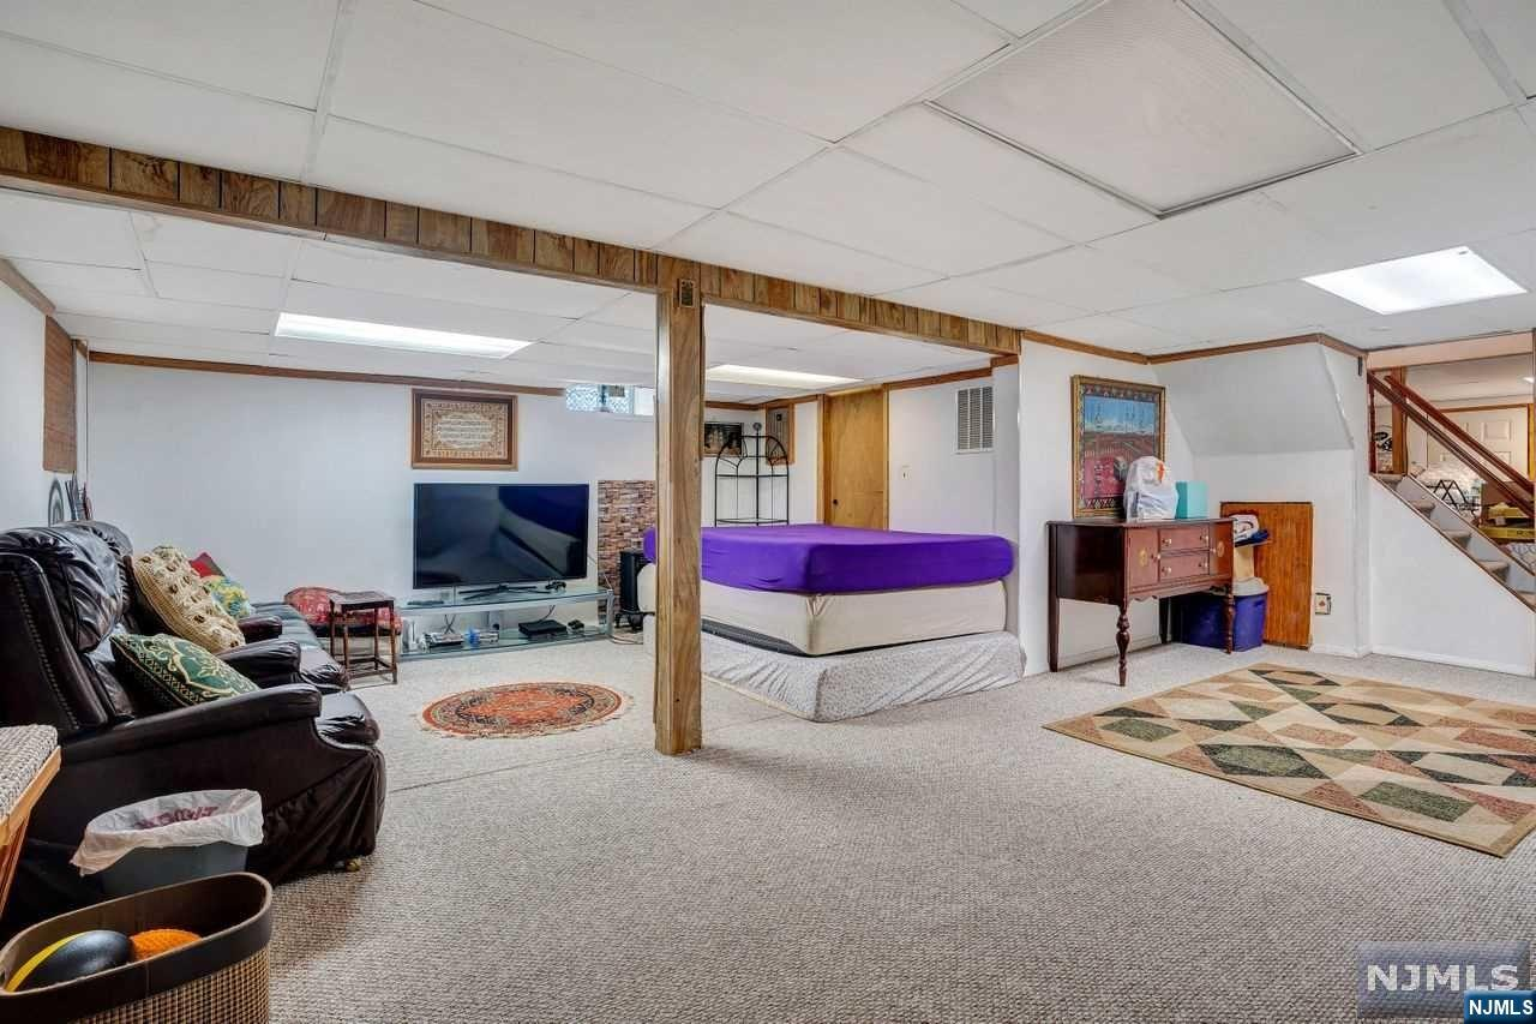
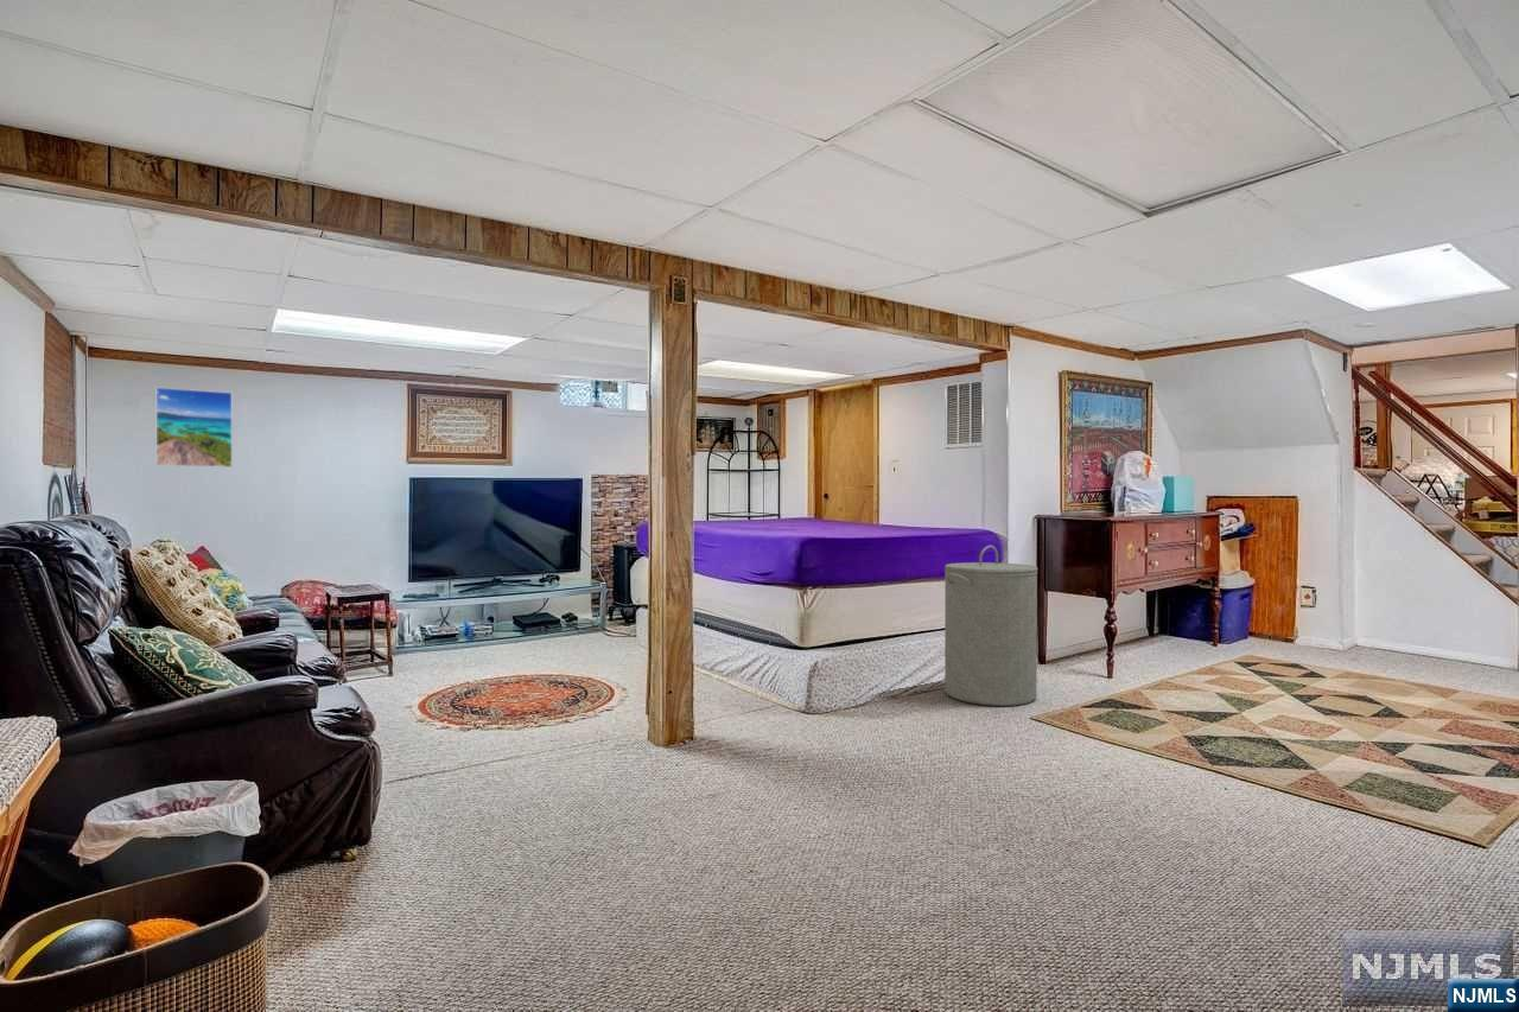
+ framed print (195, 427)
+ laundry hamper (990, 619)
